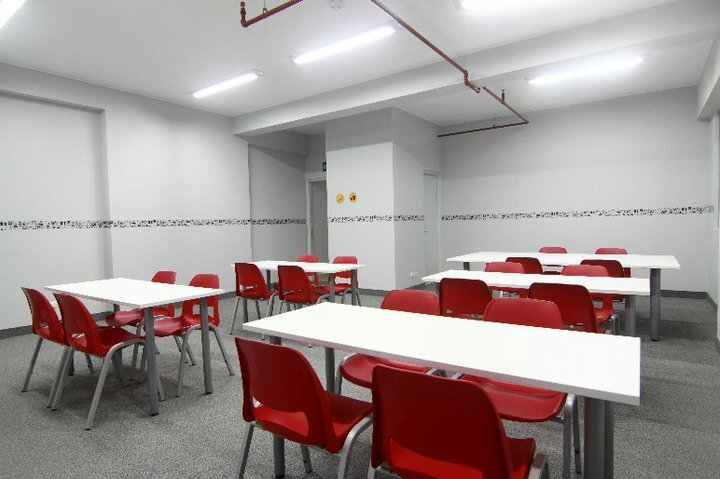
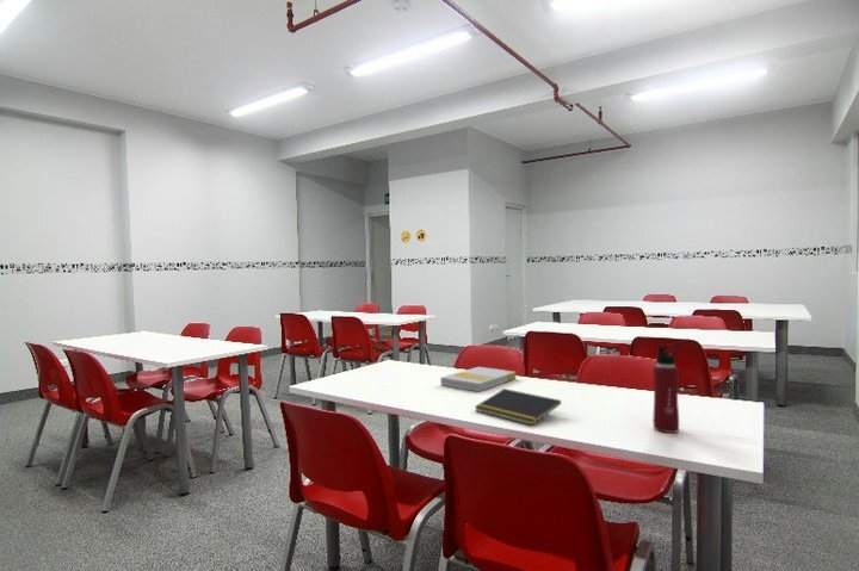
+ water bottle (666, 386)
+ notepad (517, 405)
+ book (478, 378)
